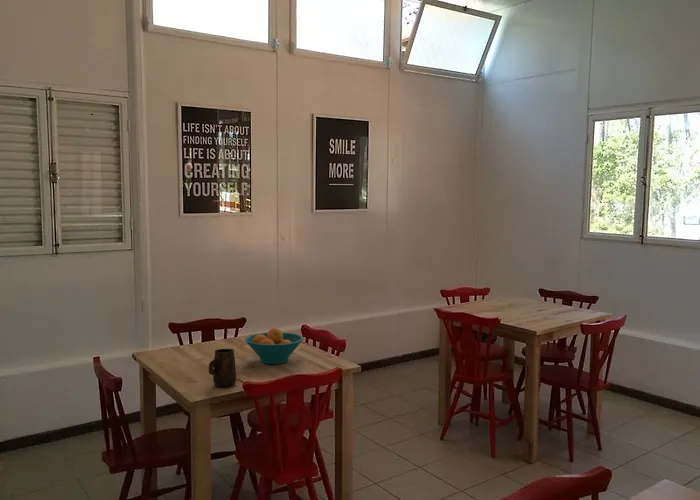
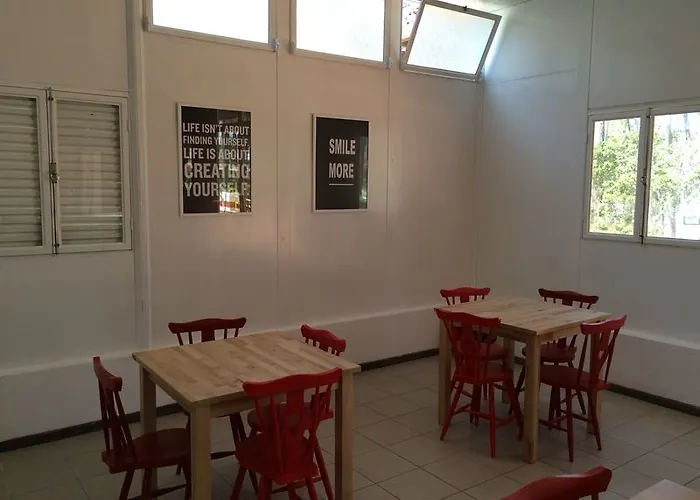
- mug (223, 367)
- fruit bowl (274, 344)
